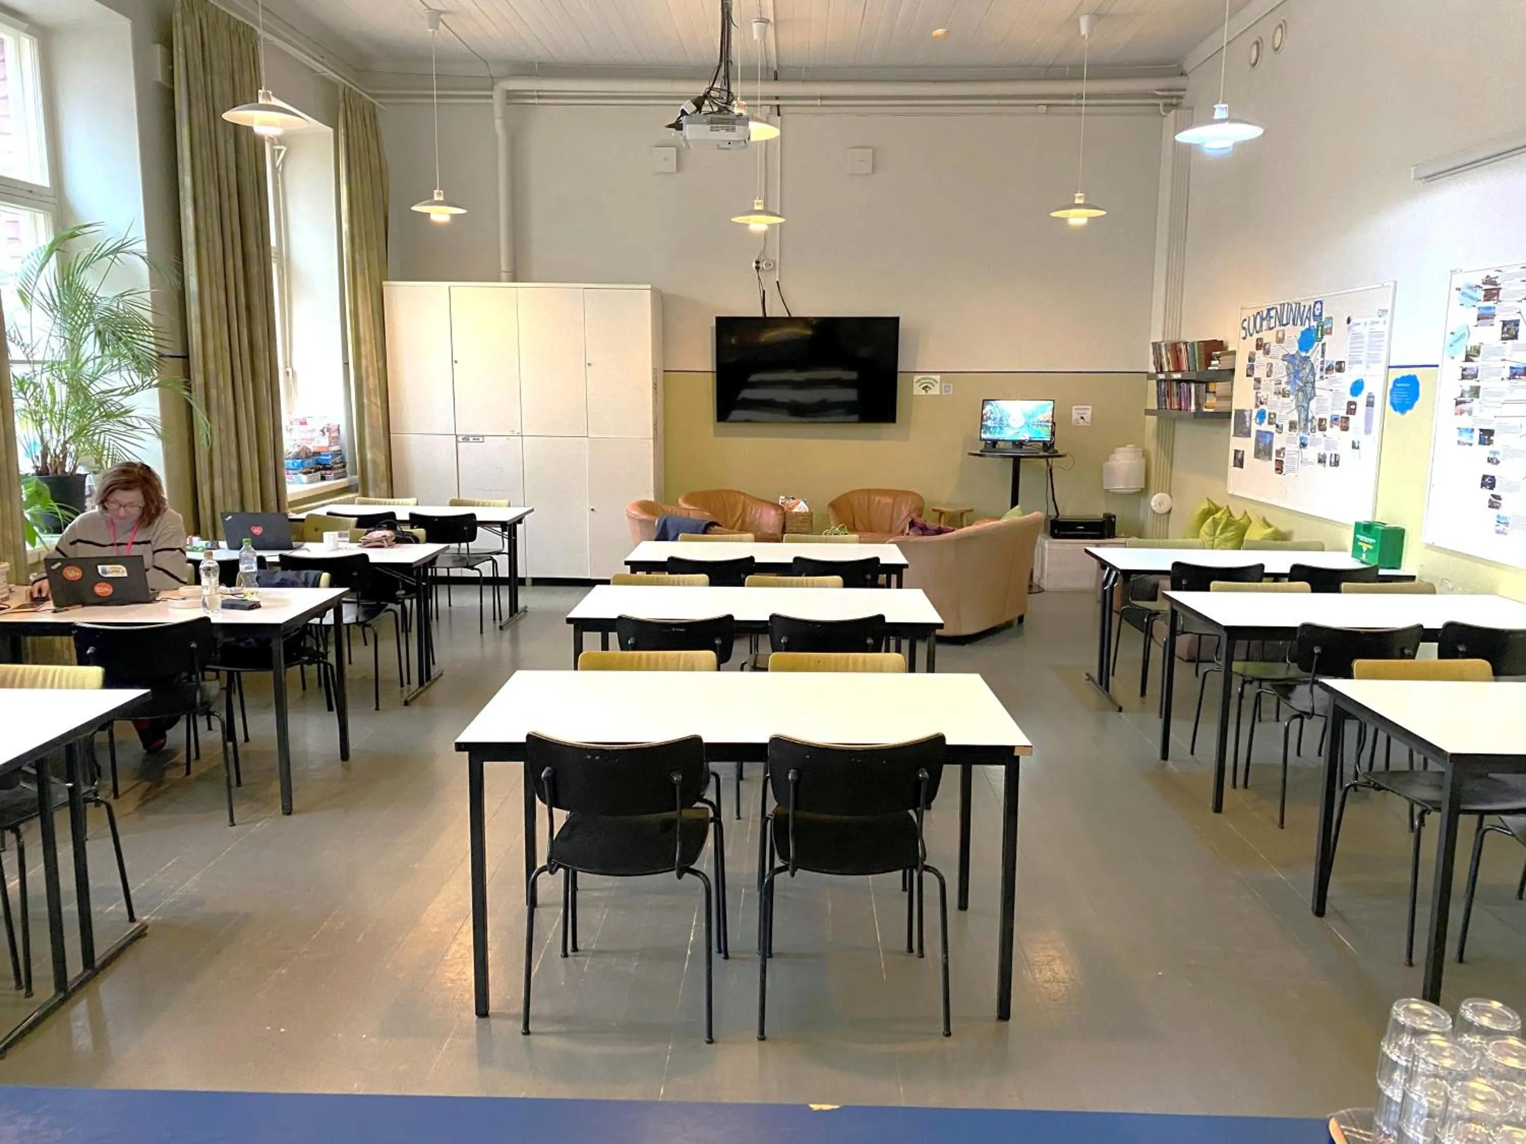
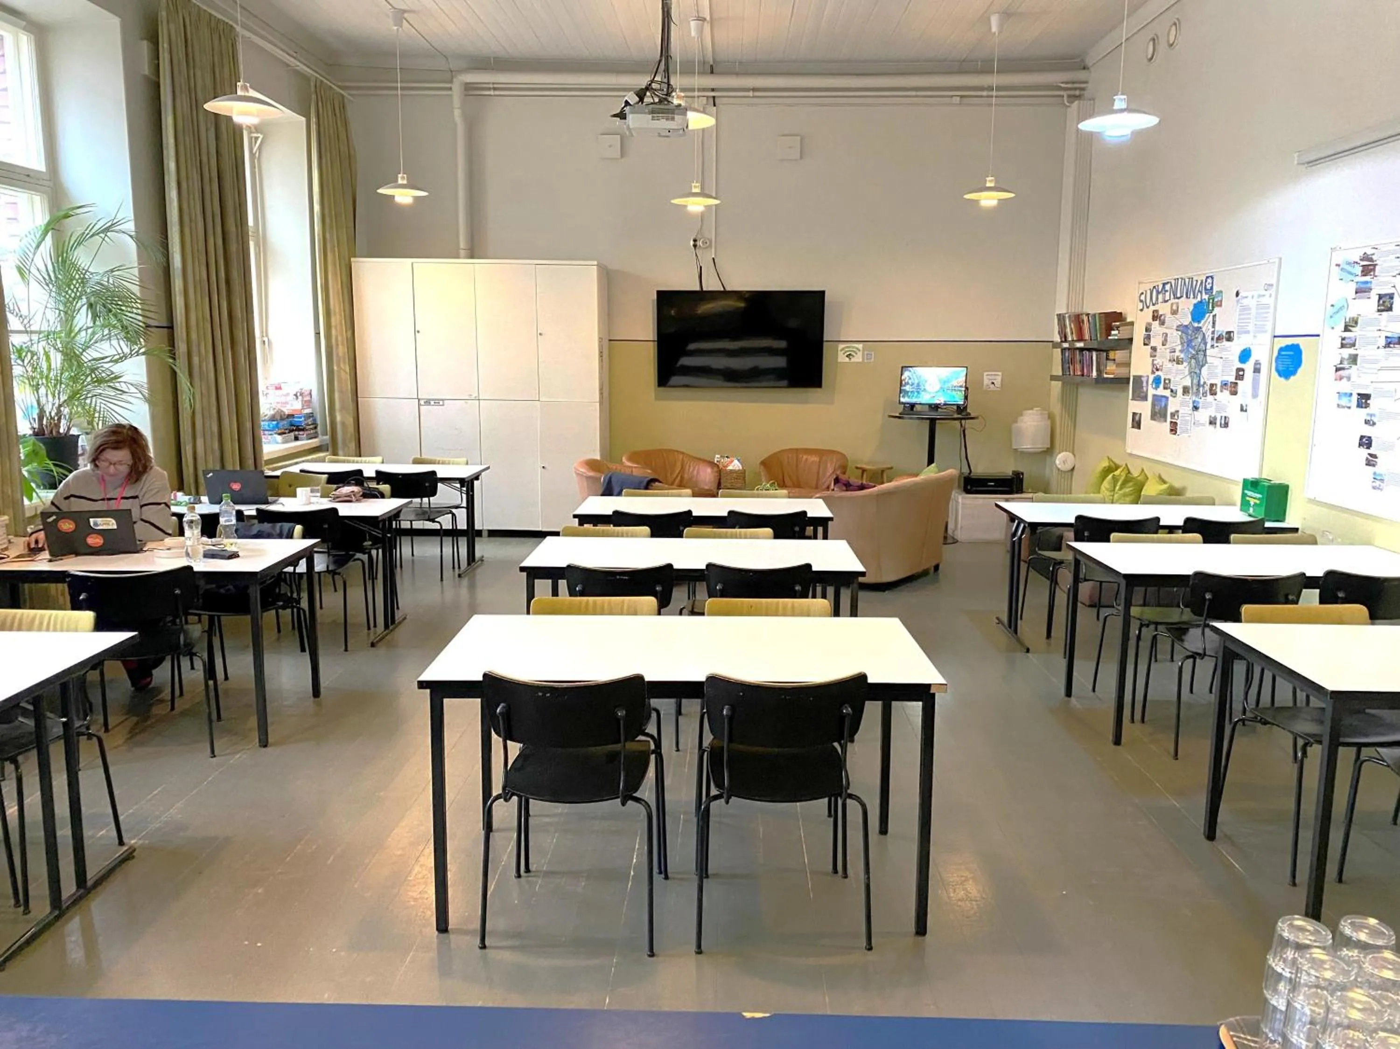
- smoke detector (941, 34)
